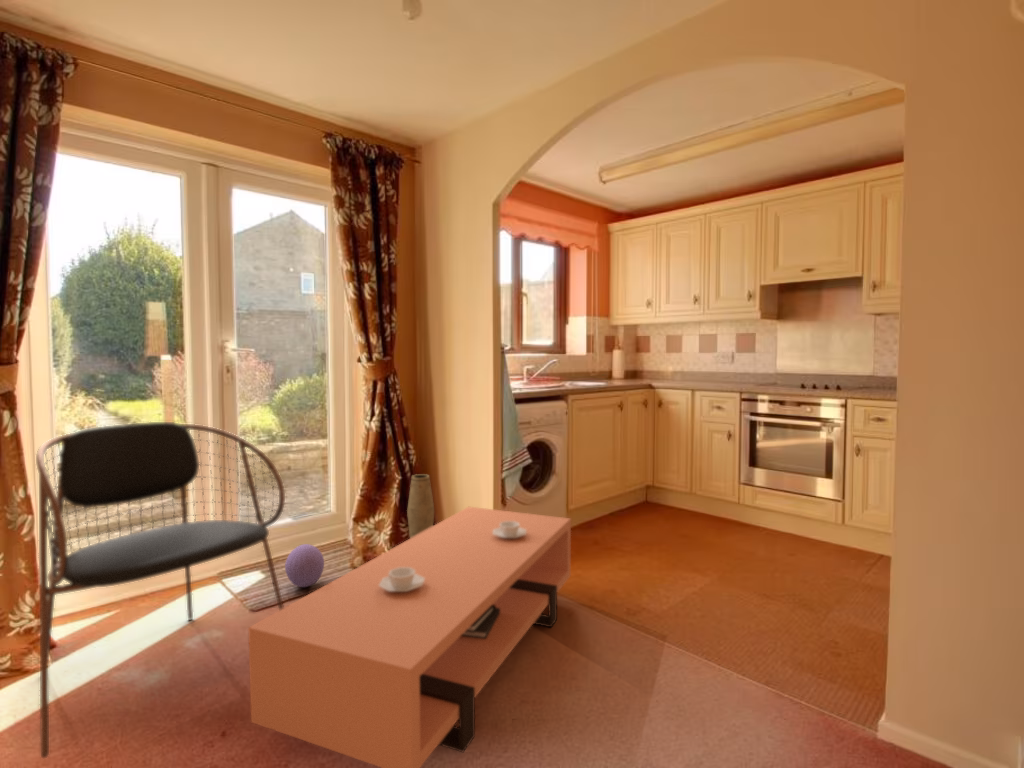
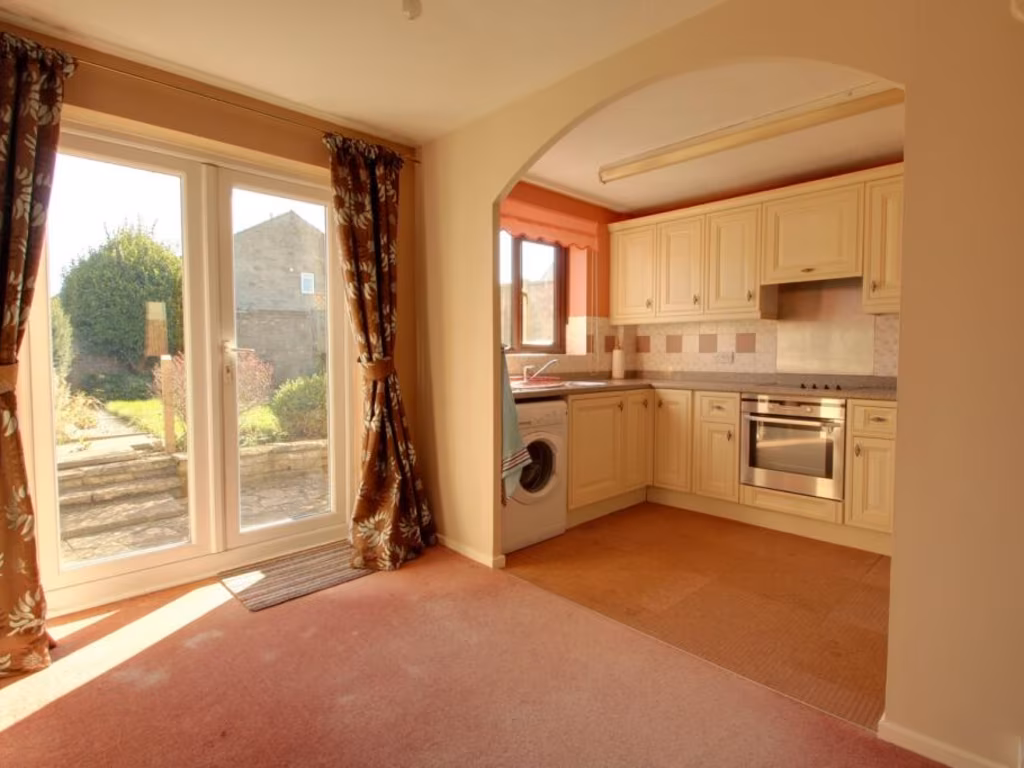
- dining chair (158, 551)
- ball (304, 565)
- vase (420, 517)
- coffee table (450, 601)
